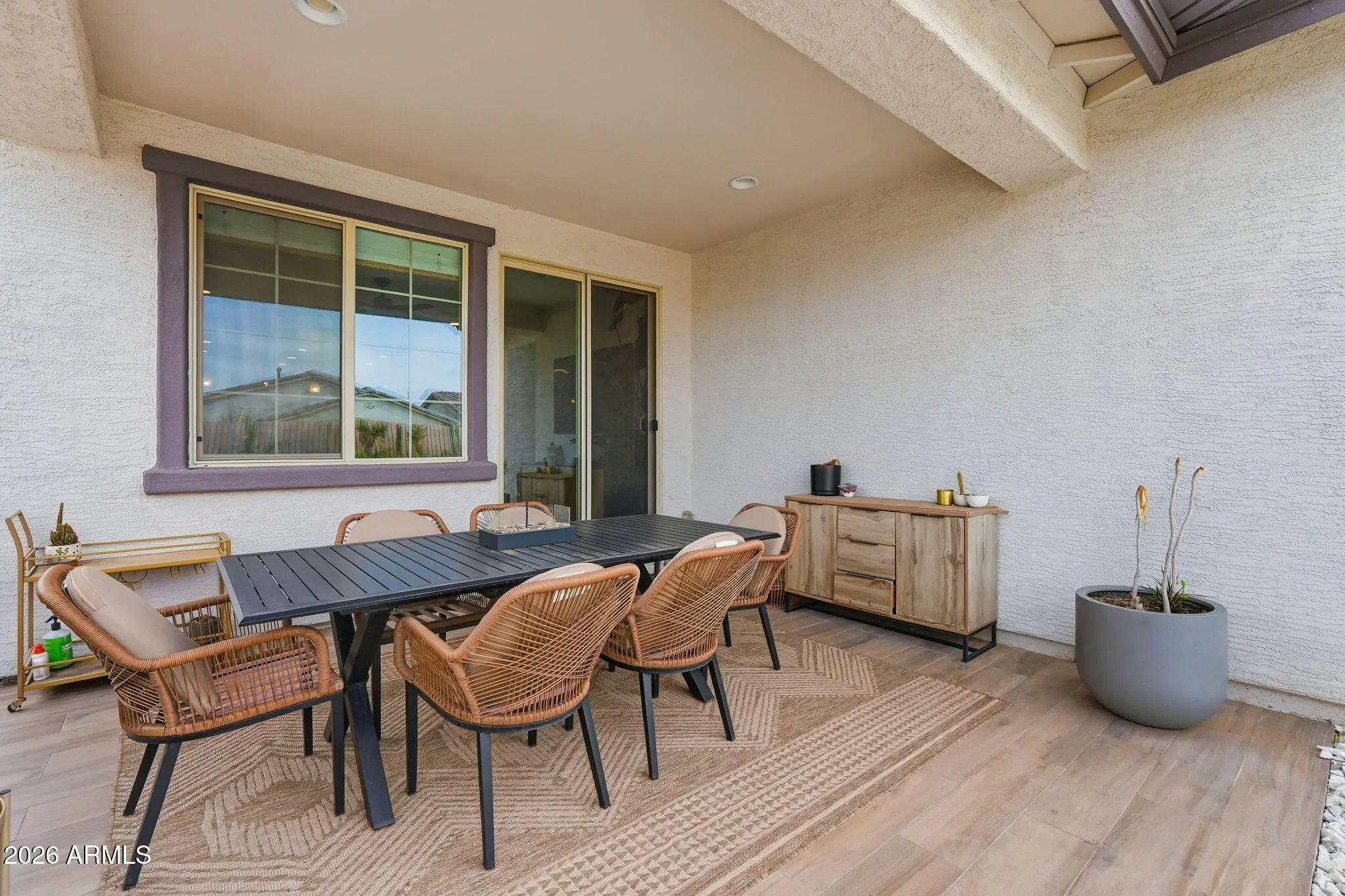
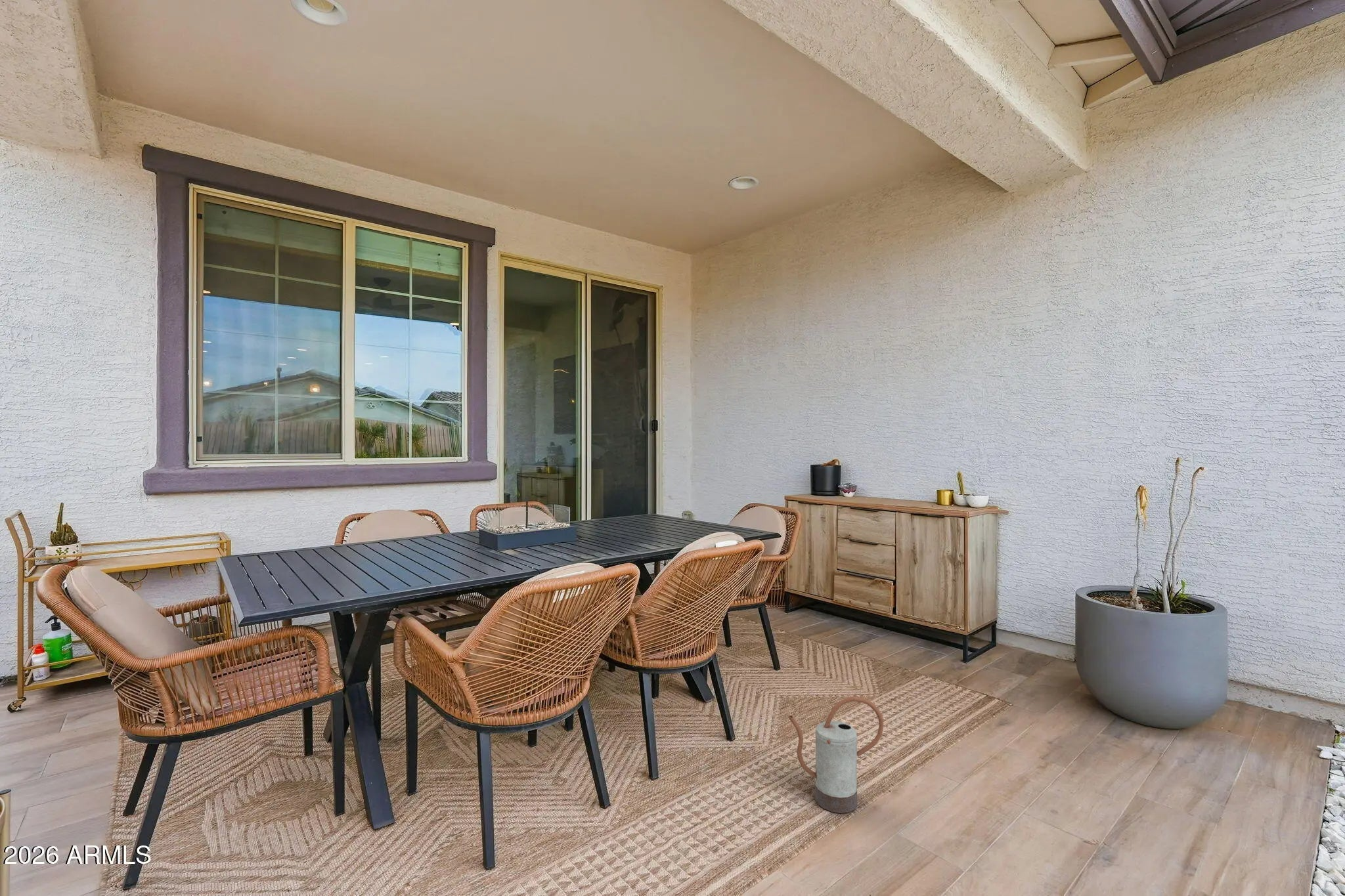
+ watering can (835, 748)
